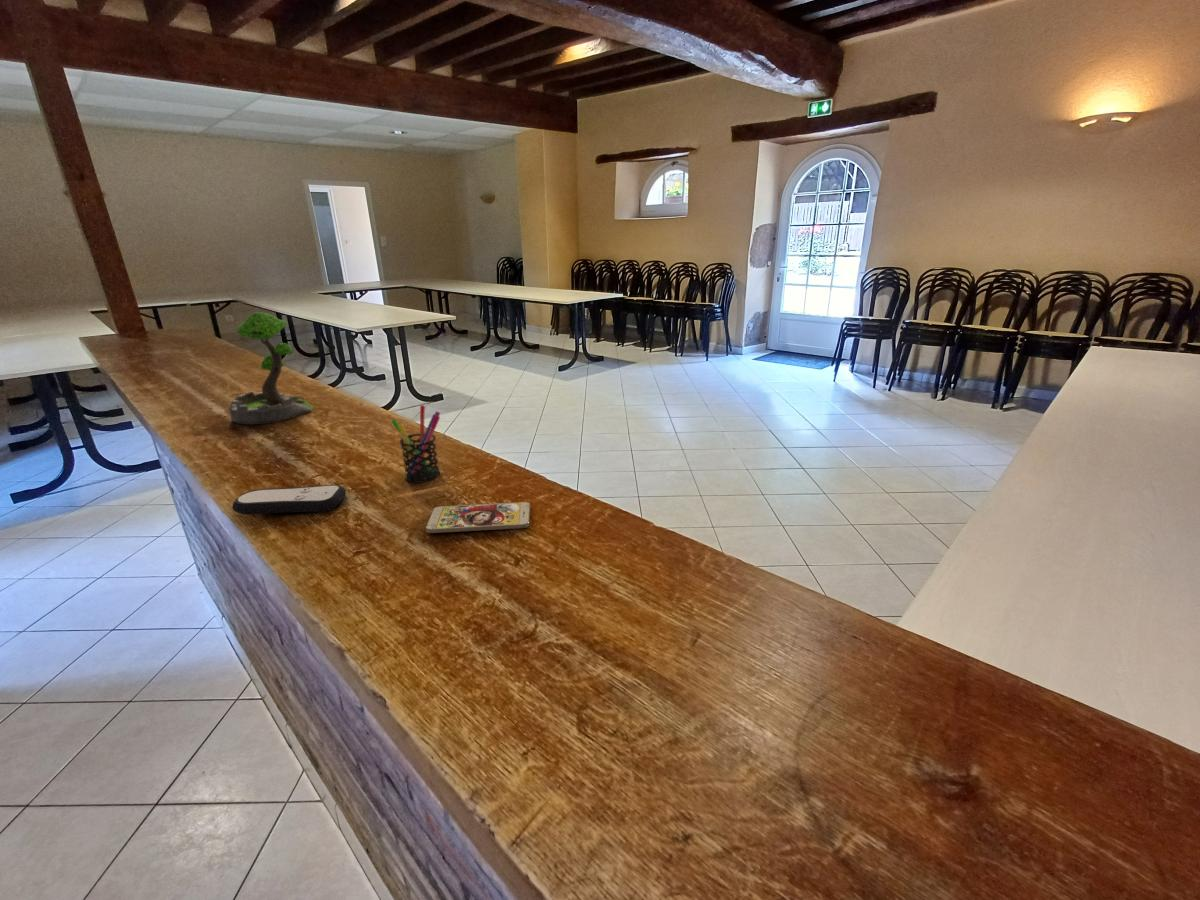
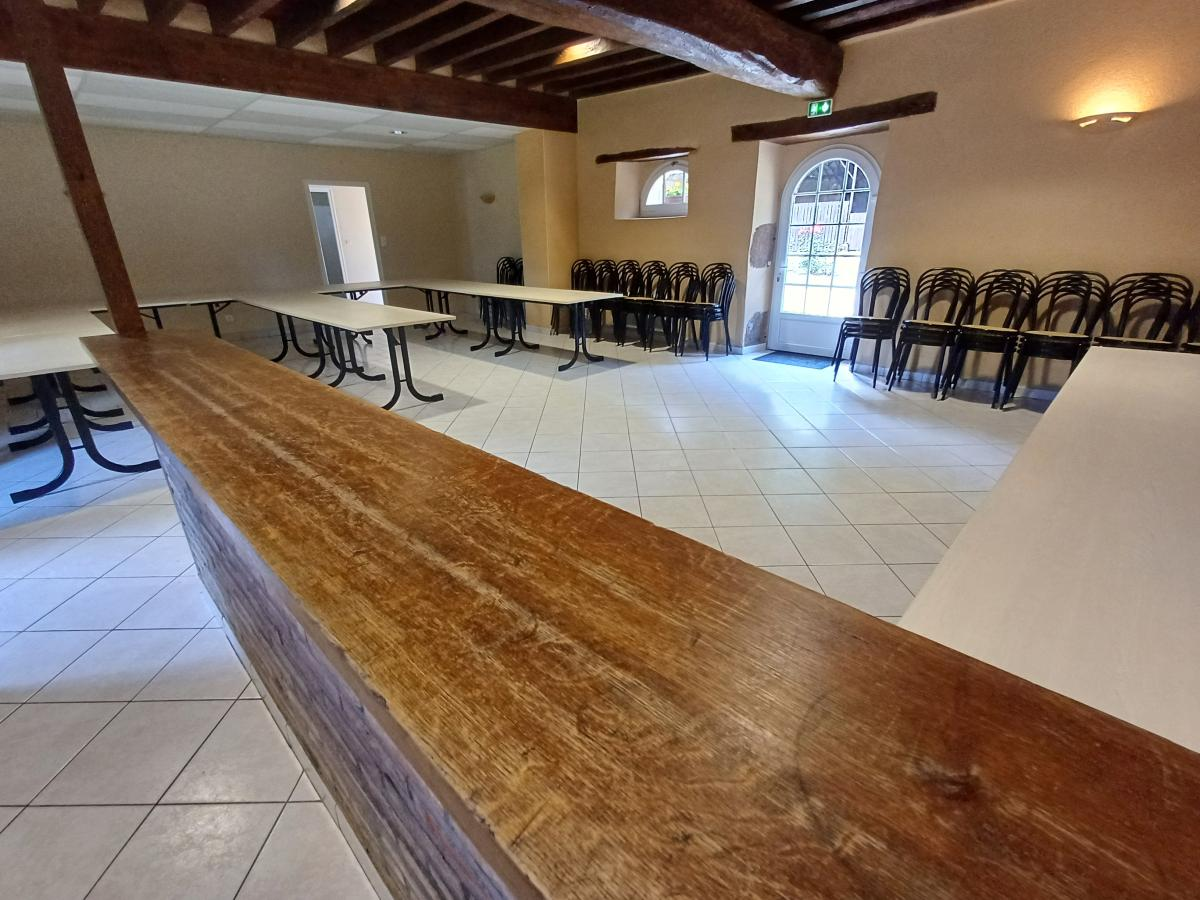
- remote control (289, 499)
- plant (262, 365)
- smartphone (480, 516)
- pen holder (415, 442)
